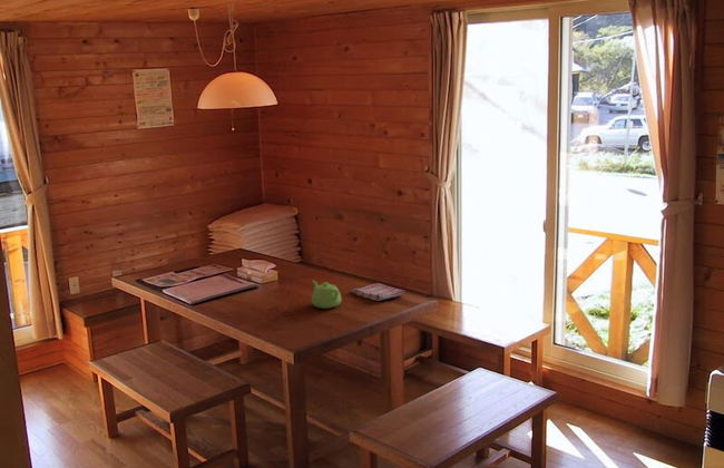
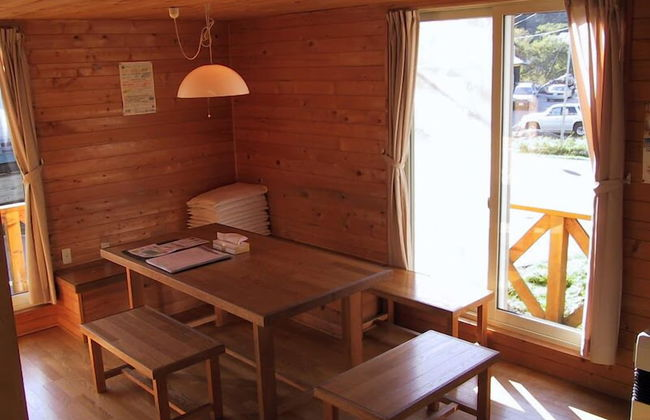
- teapot (324, 293)
- dish towel (378, 290)
